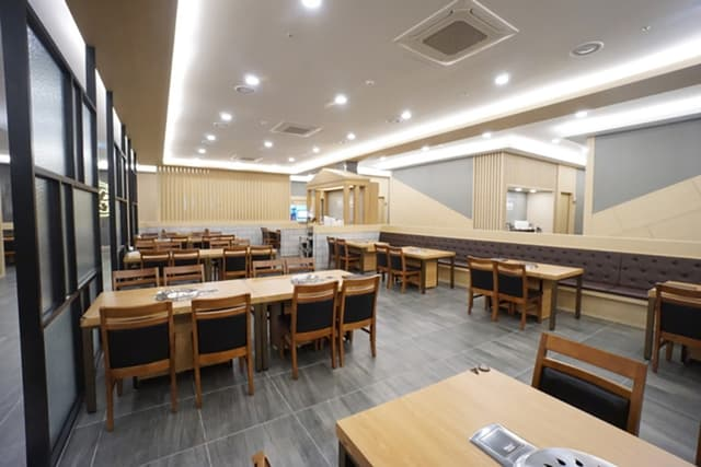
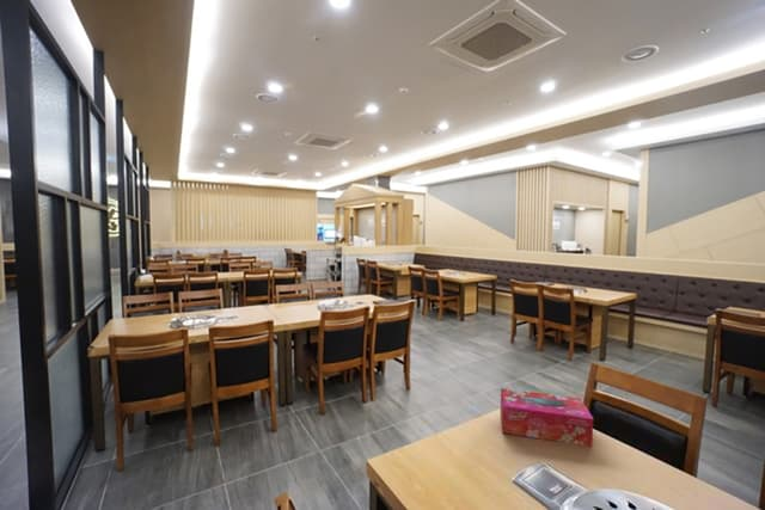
+ tissue box (541, 414)
